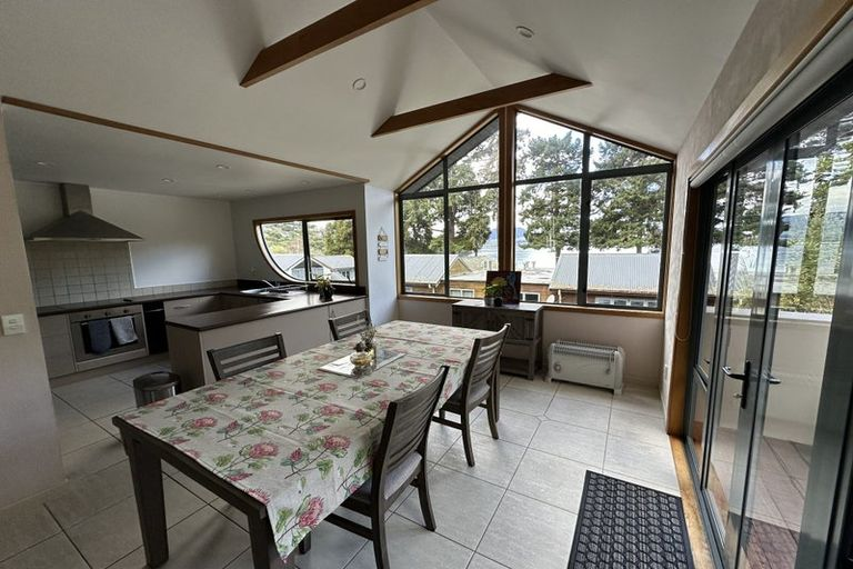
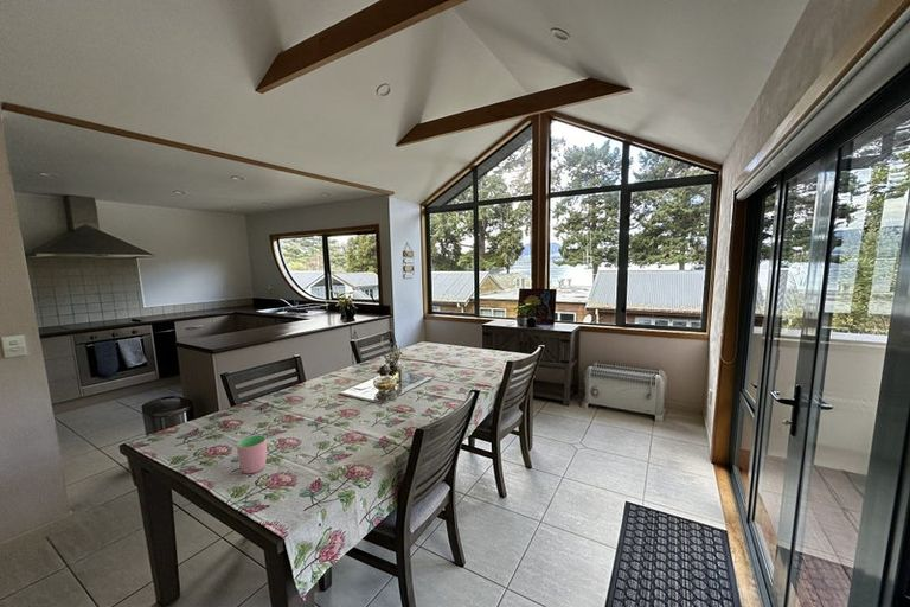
+ cup (255, 452)
